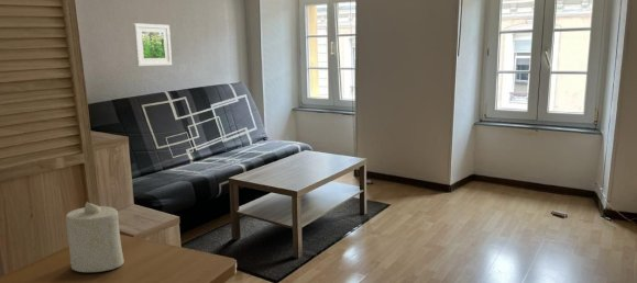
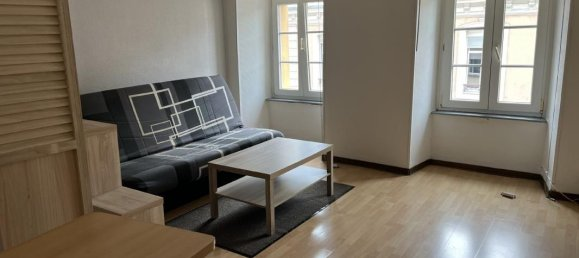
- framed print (153, 45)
- candle (95, 233)
